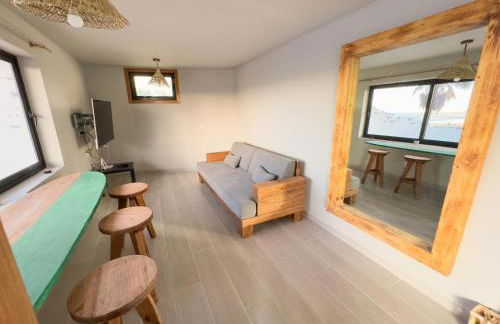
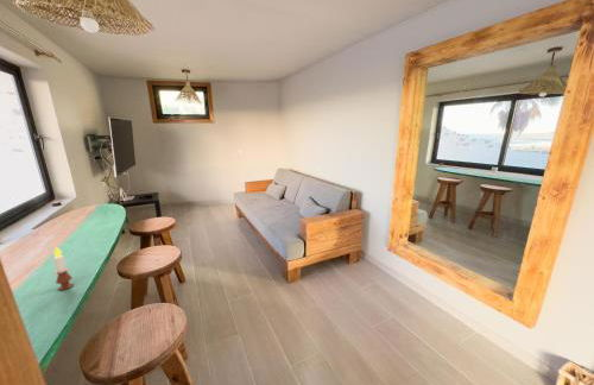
+ candle (61, 266)
